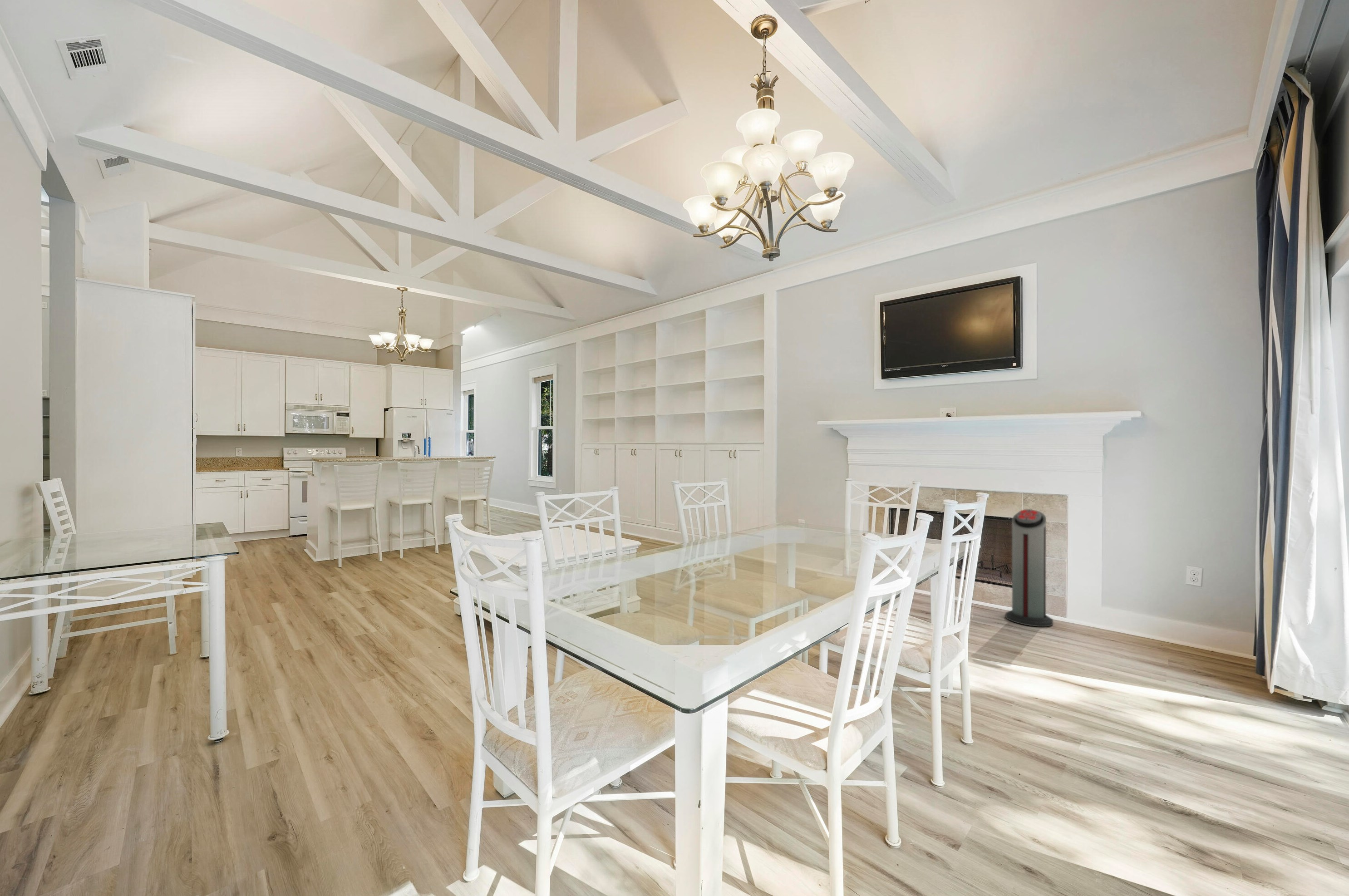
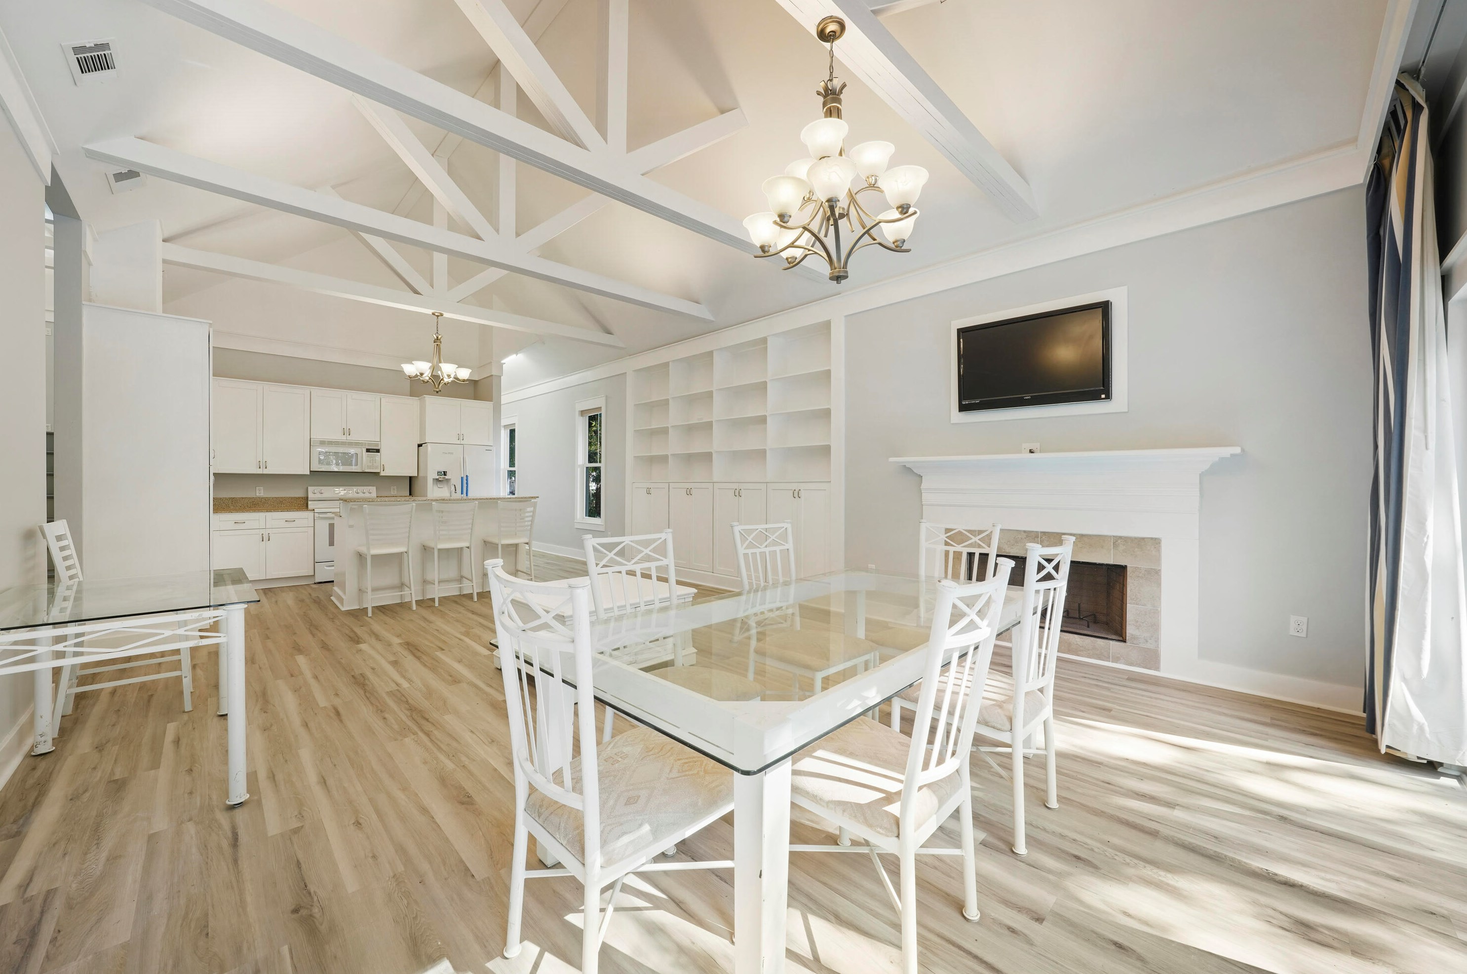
- air purifier (1029, 565)
